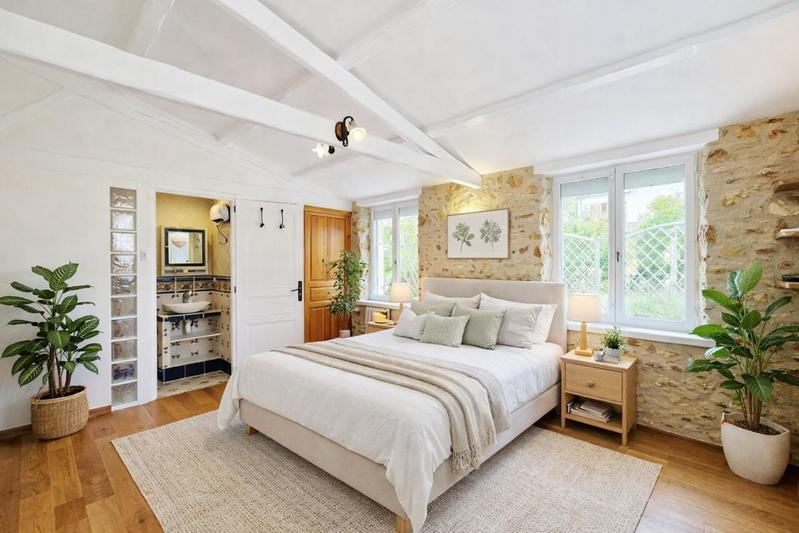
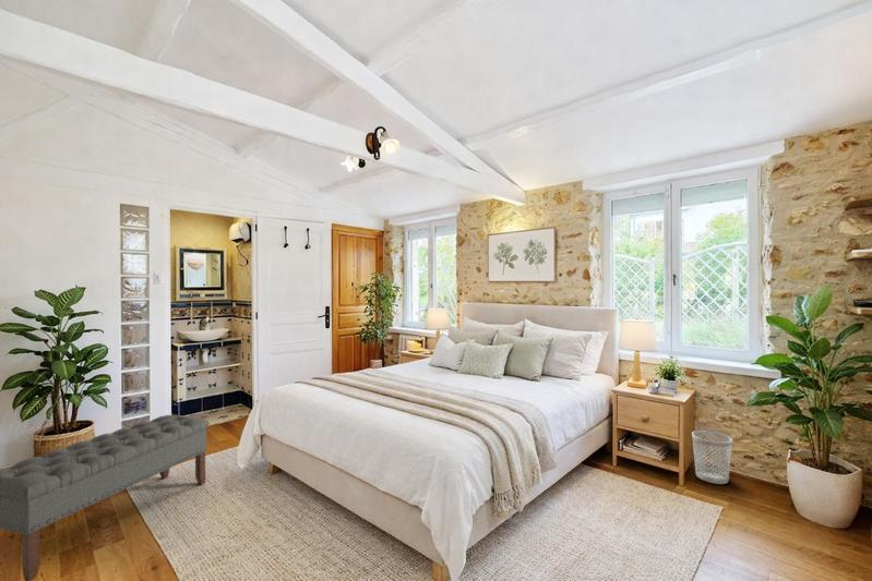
+ wastebasket (712, 457)
+ bench (111, 479)
